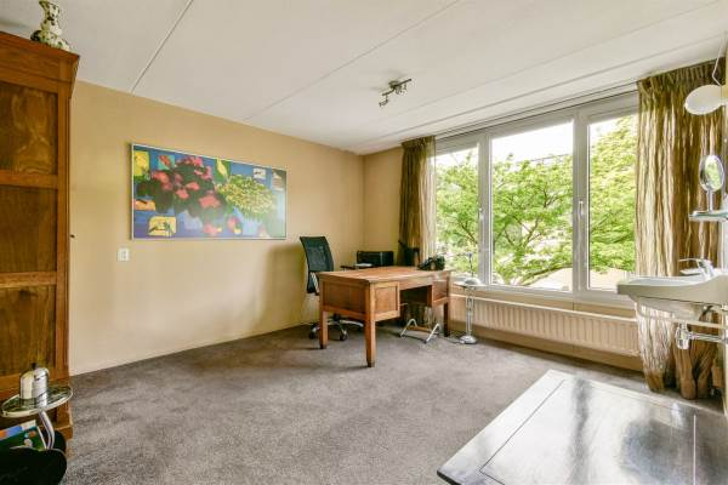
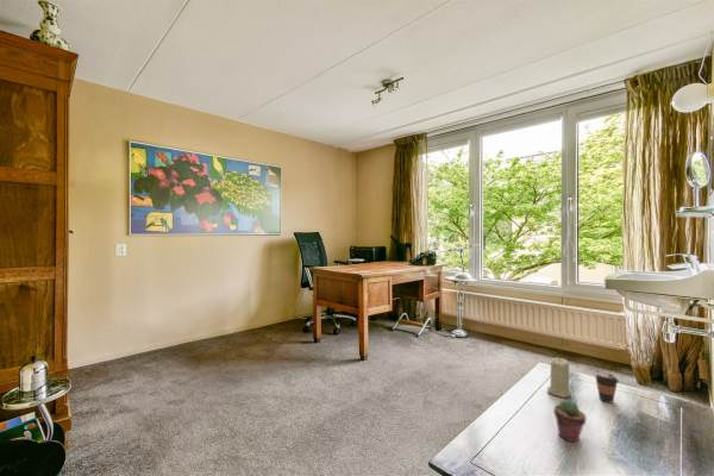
+ potted succulent (569, 418)
+ coffee cup (606, 387)
+ candle (558, 375)
